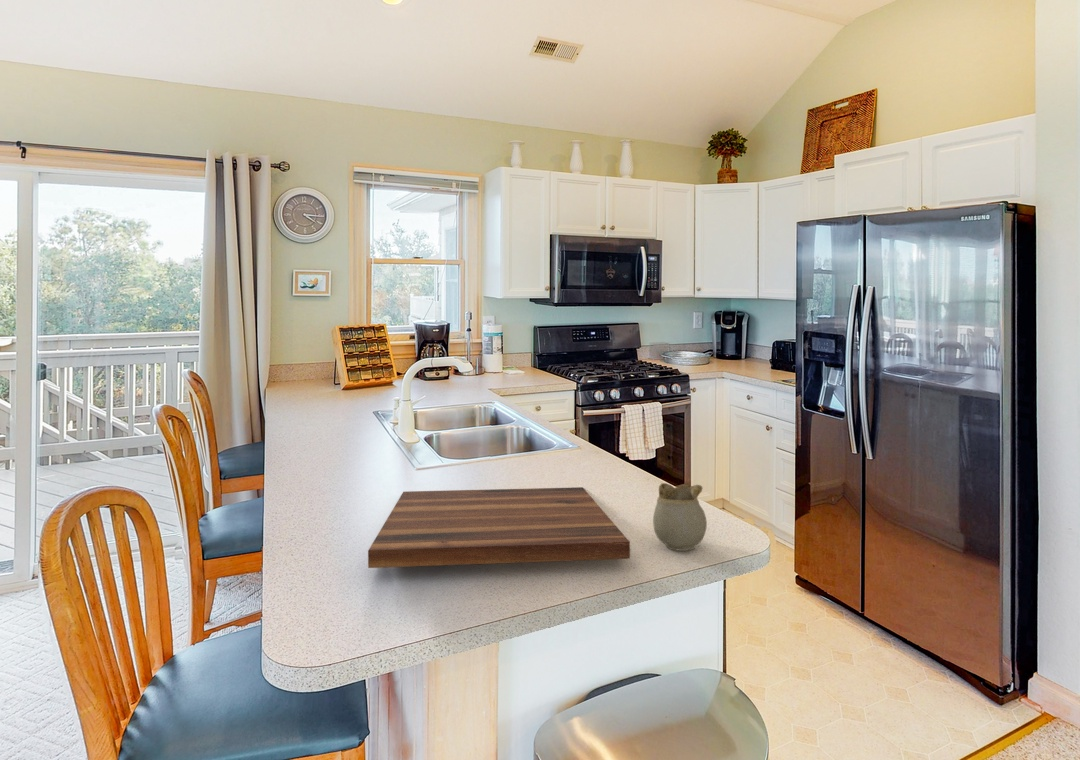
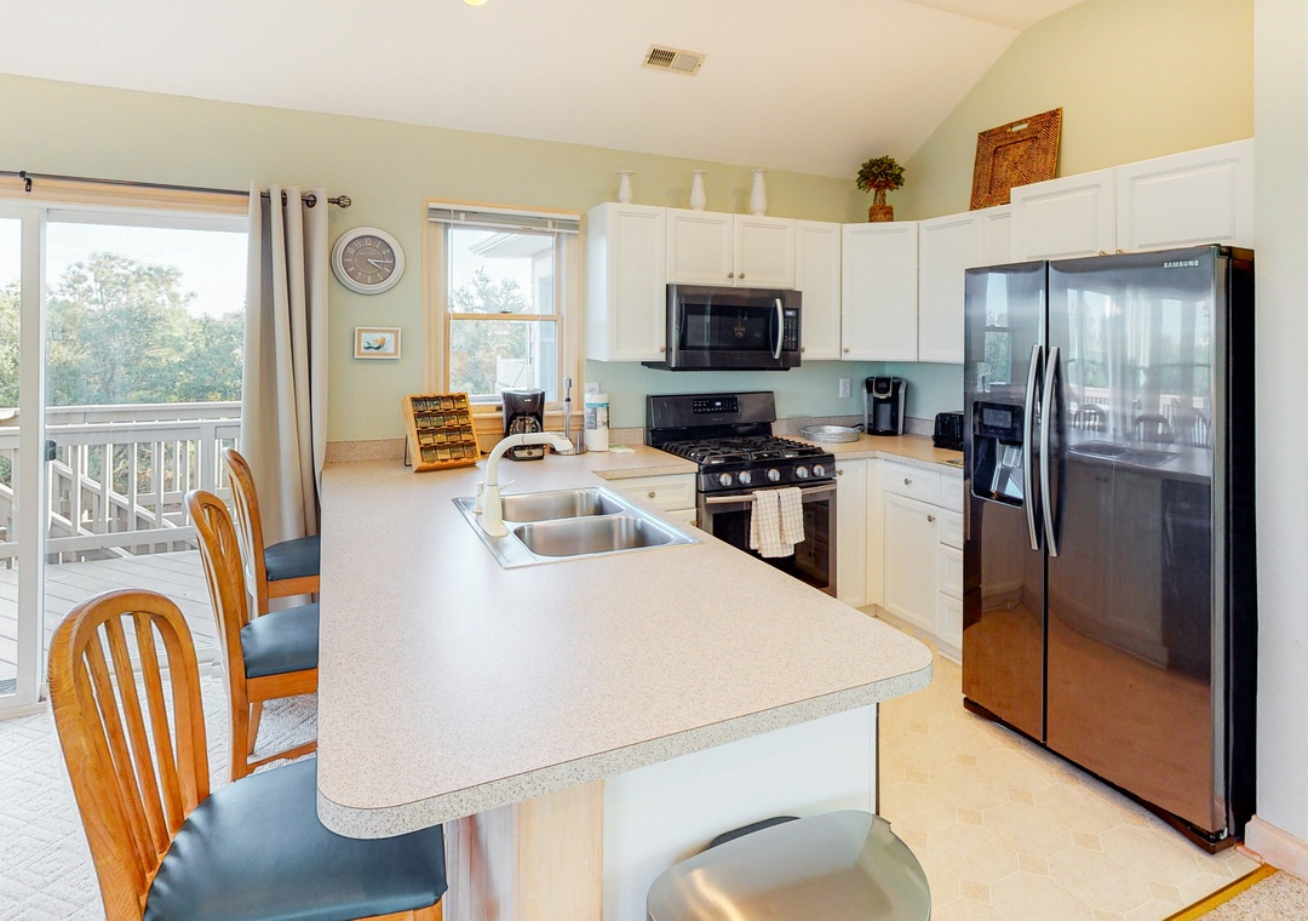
- cutting board (497, 519)
- mug (679, 516)
